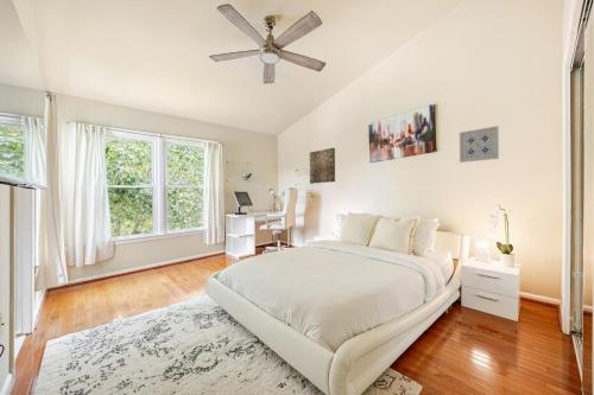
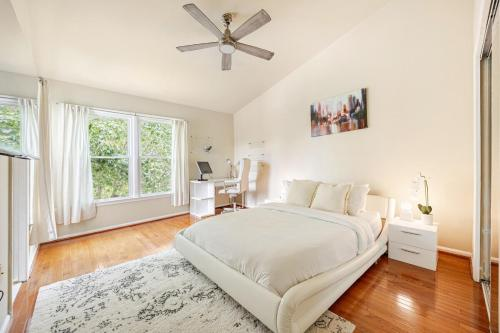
- wall art (478, 145)
- wall art (321, 166)
